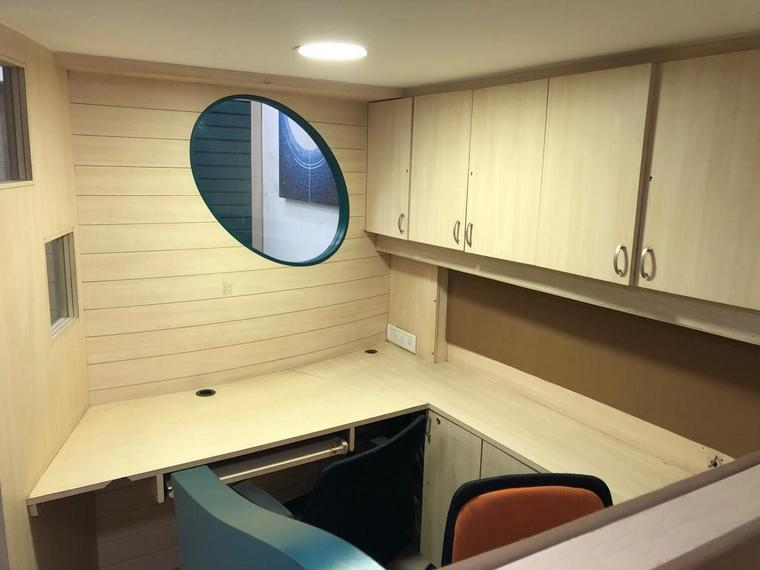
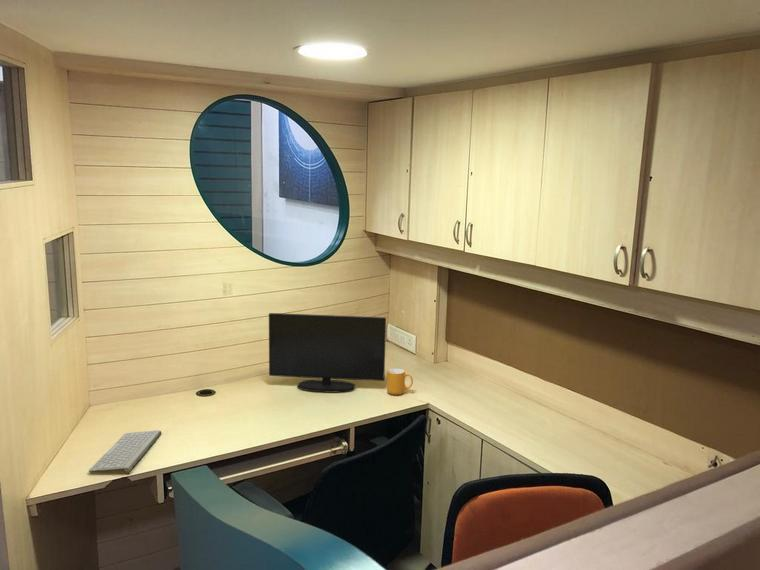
+ keyboard (127, 449)
+ mug (399, 382)
+ monitor (326, 351)
